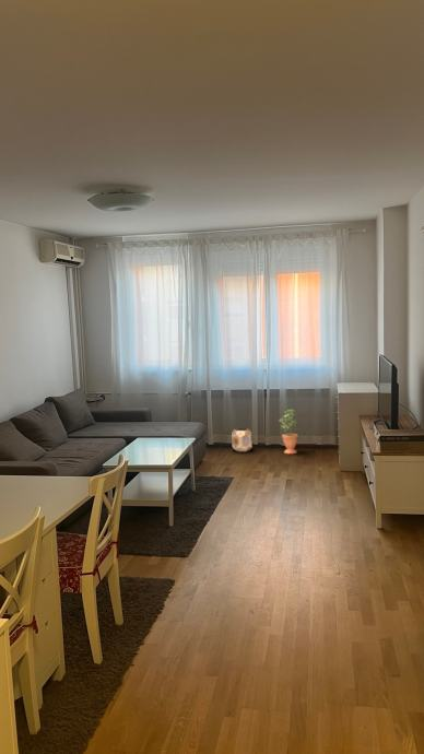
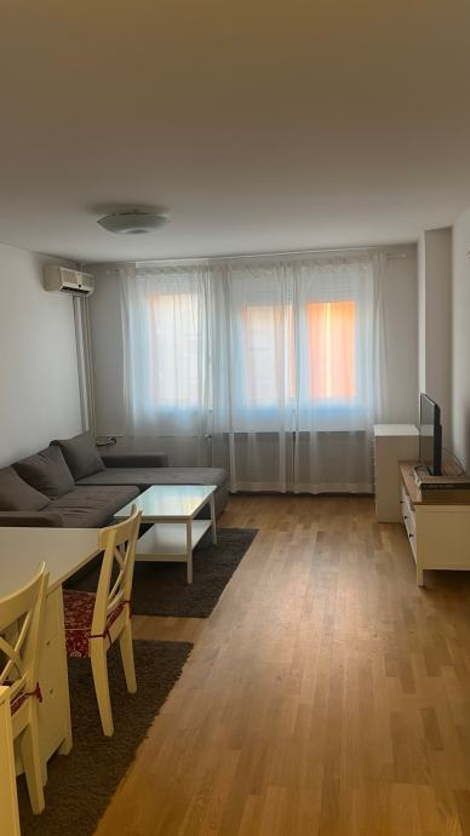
- potted plant (287, 429)
- planter (242, 439)
